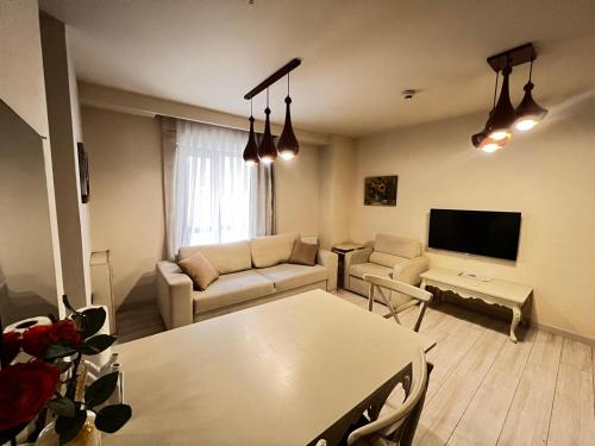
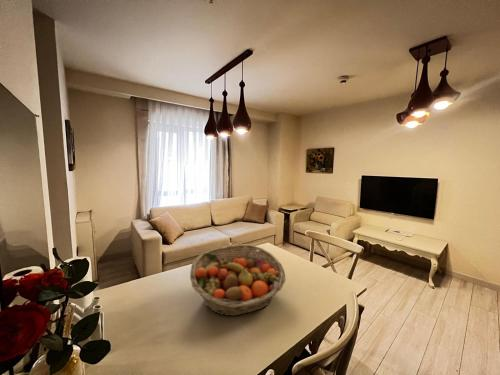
+ fruit basket (238, 276)
